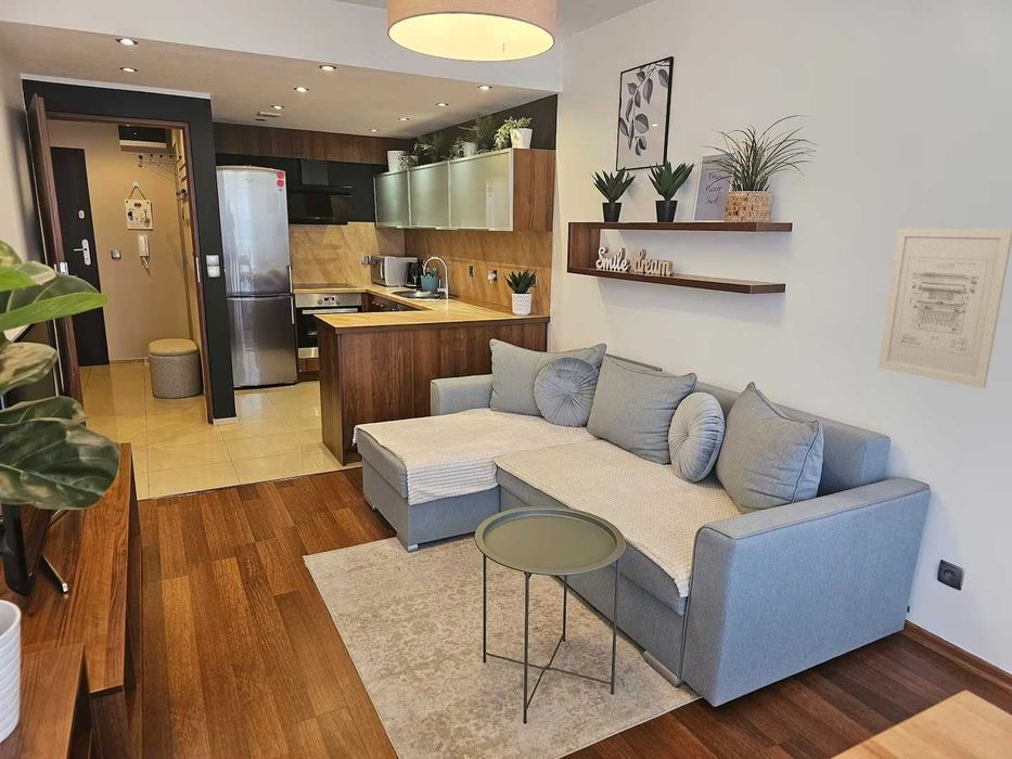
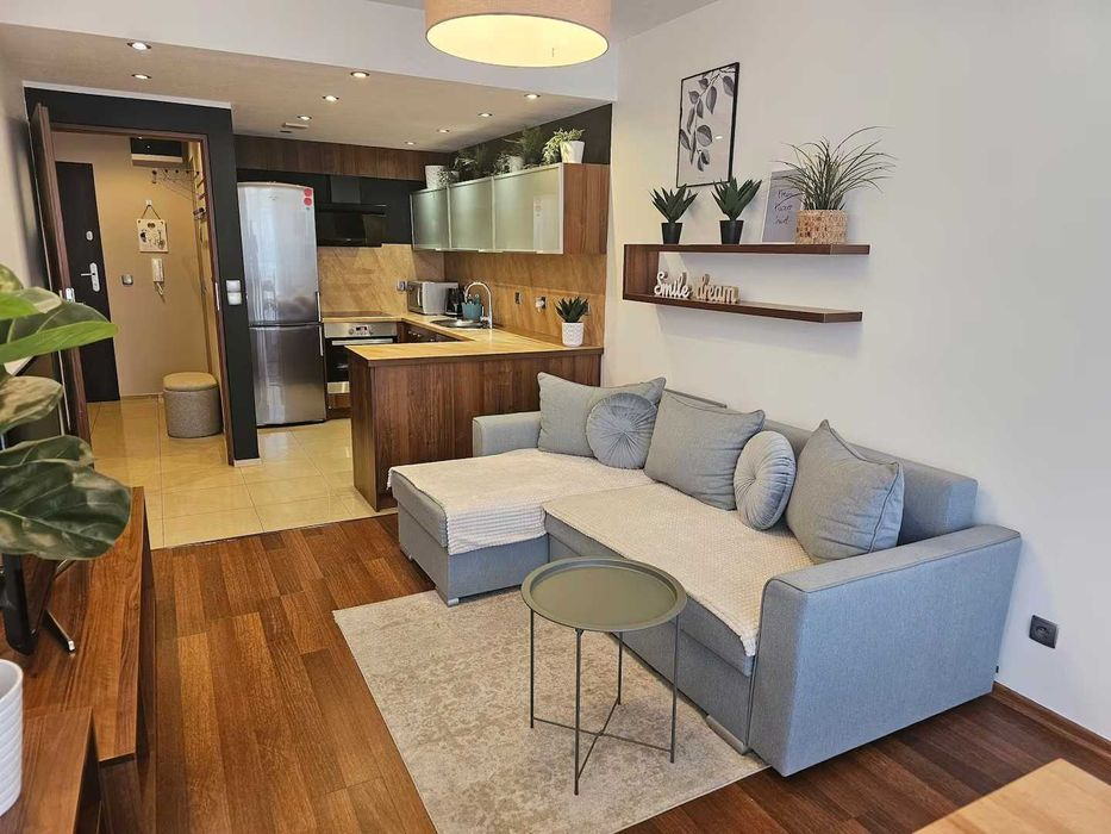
- wall art (939, 305)
